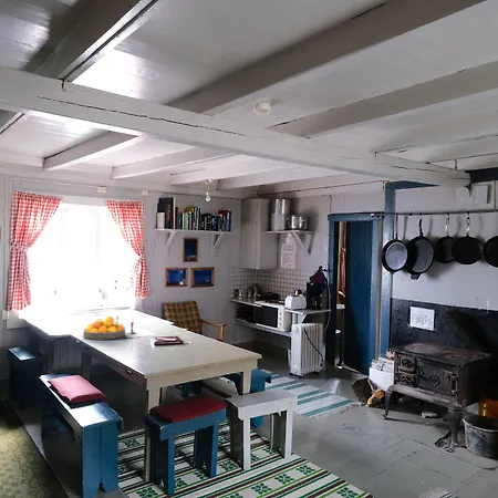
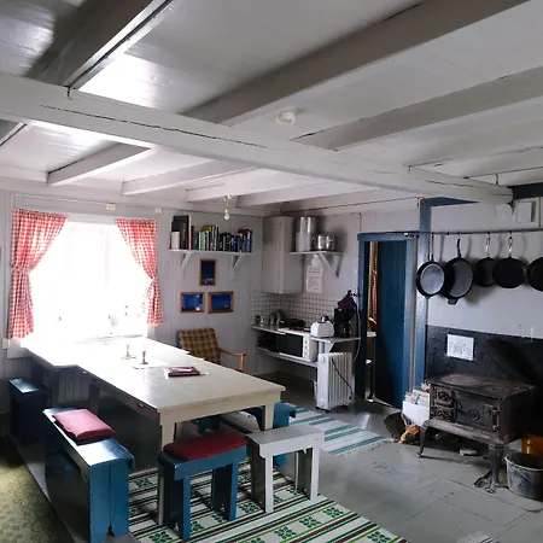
- fruit bowl (104, 326)
